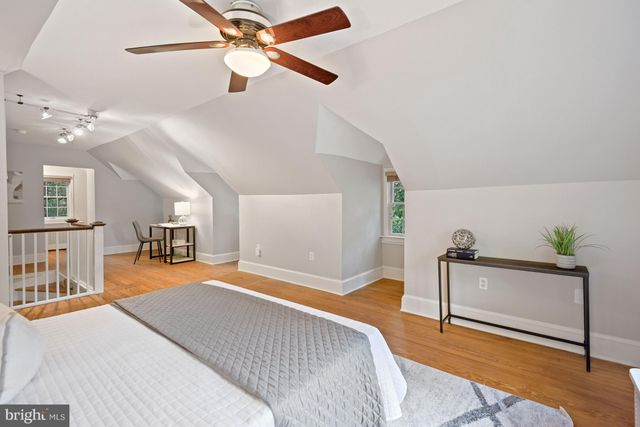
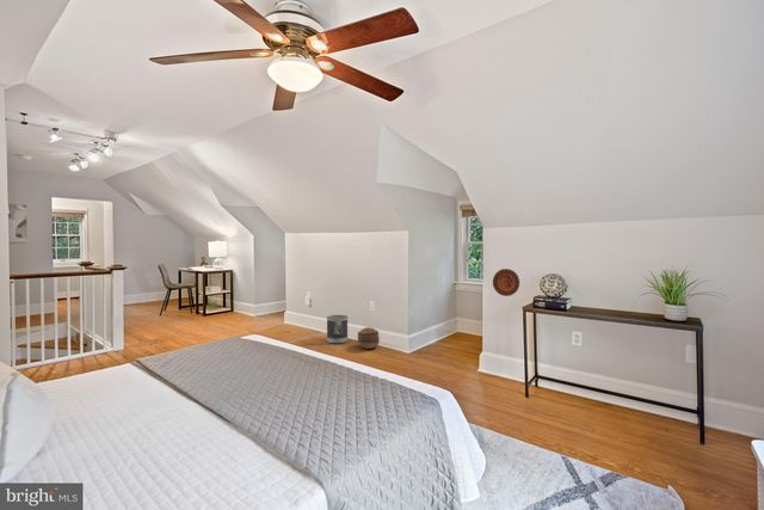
+ decorative plate (505, 282)
+ wastebasket (337, 328)
+ basket (368, 337)
